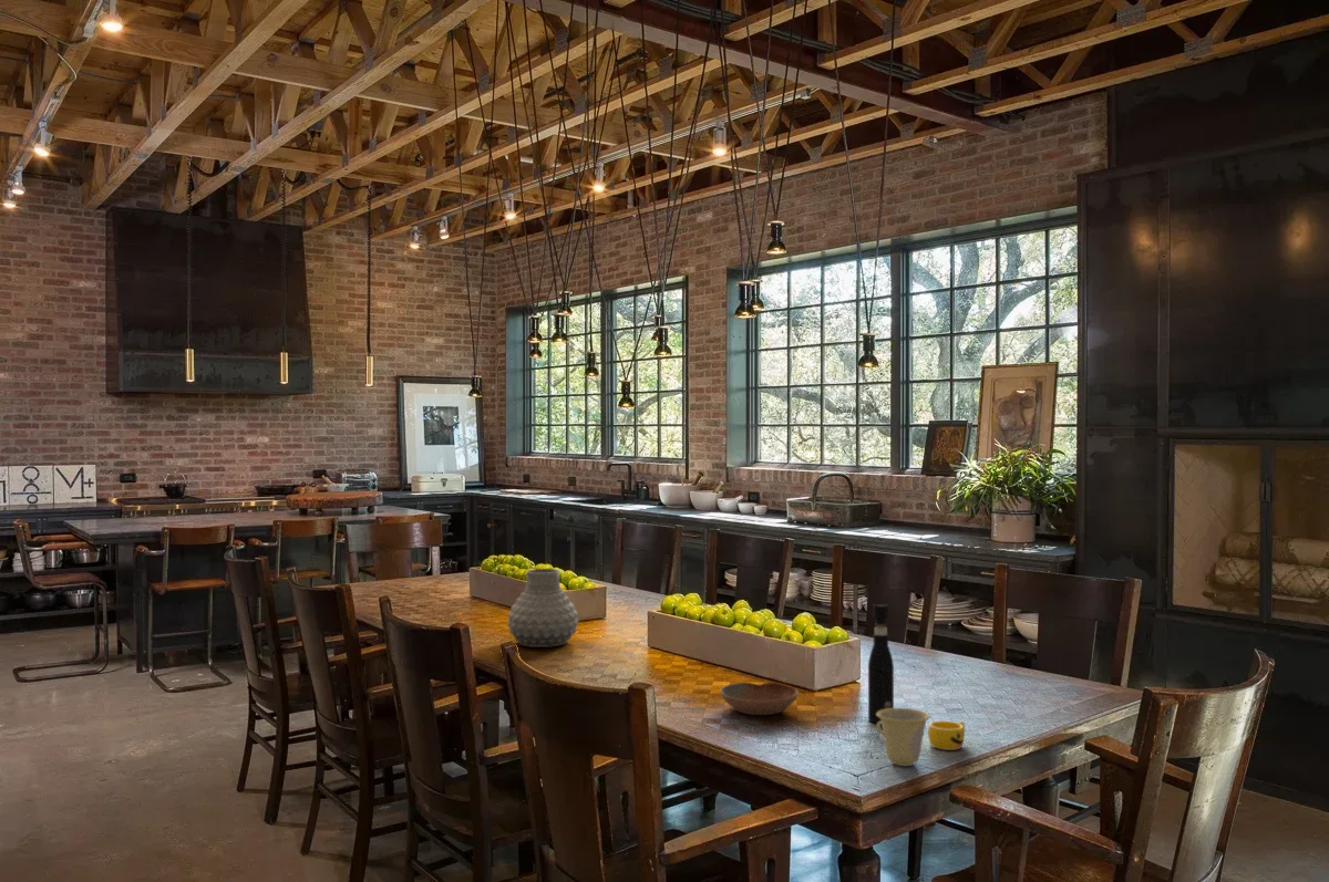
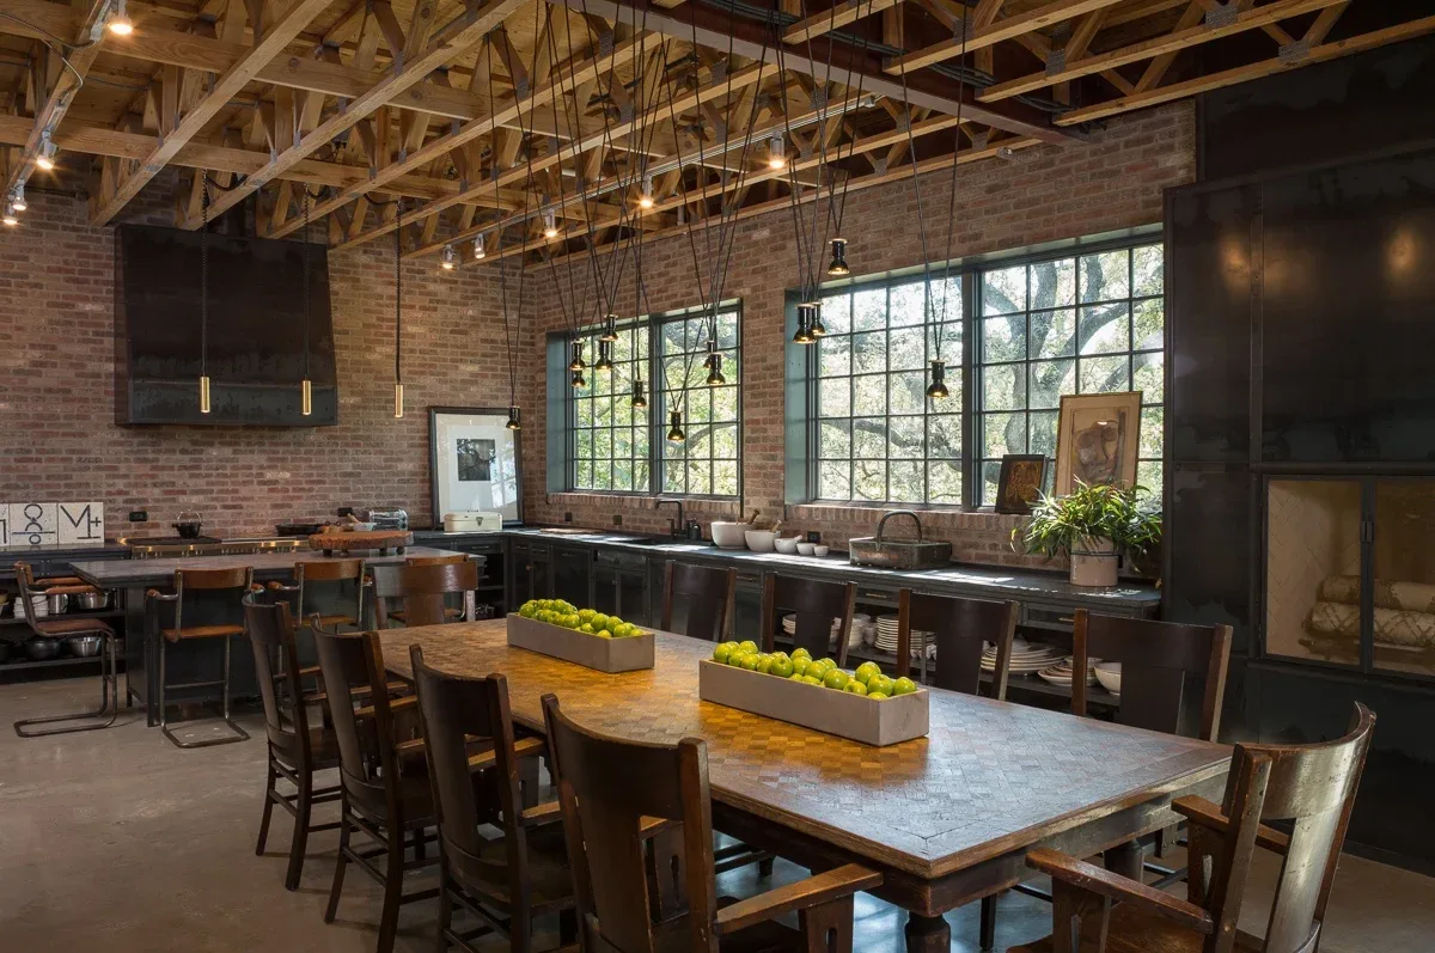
- pepper grinder (880, 662)
- vase (543, 606)
- cup (903, 737)
- bowl (759, 699)
- cup (949, 734)
